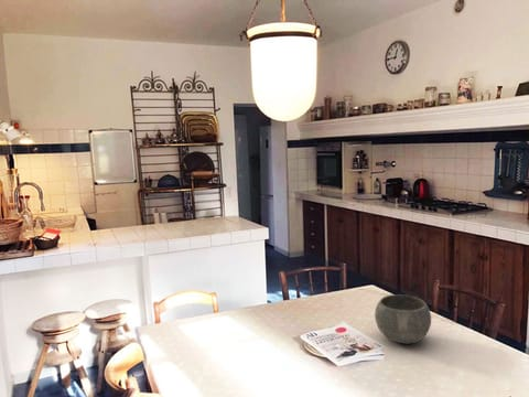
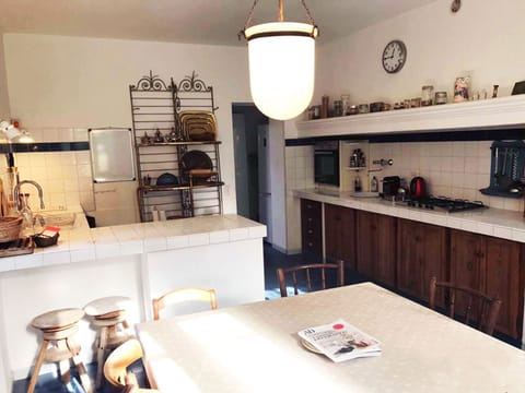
- bowl (402, 320)
